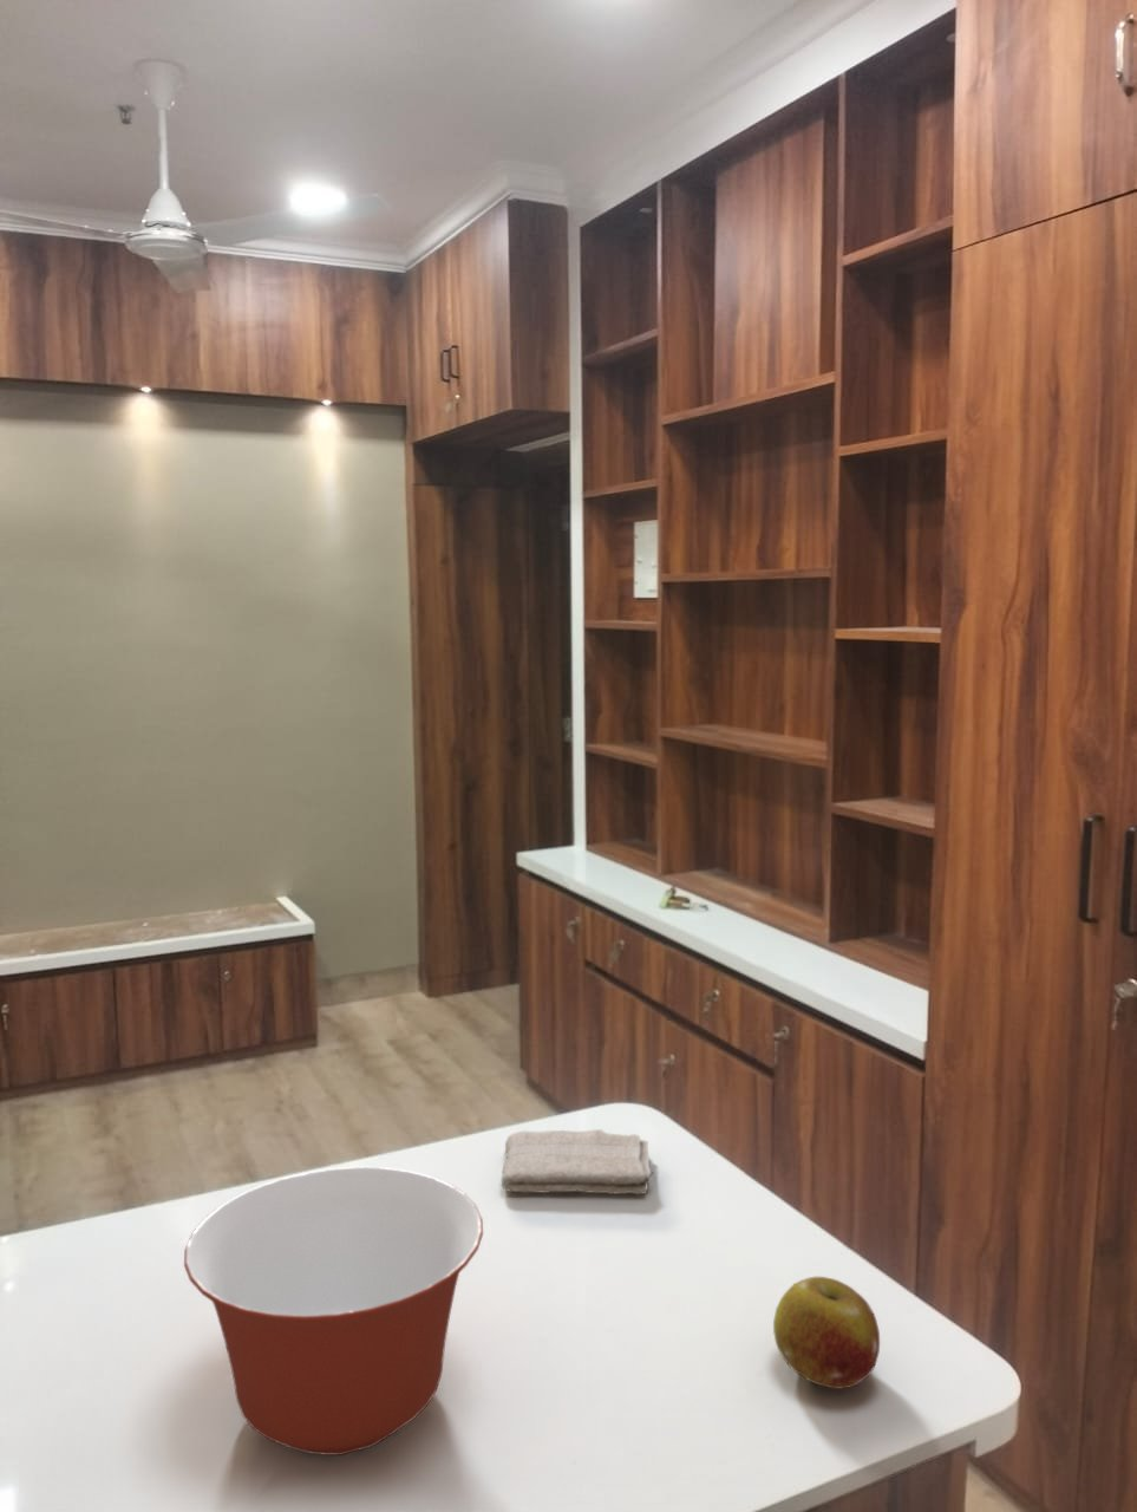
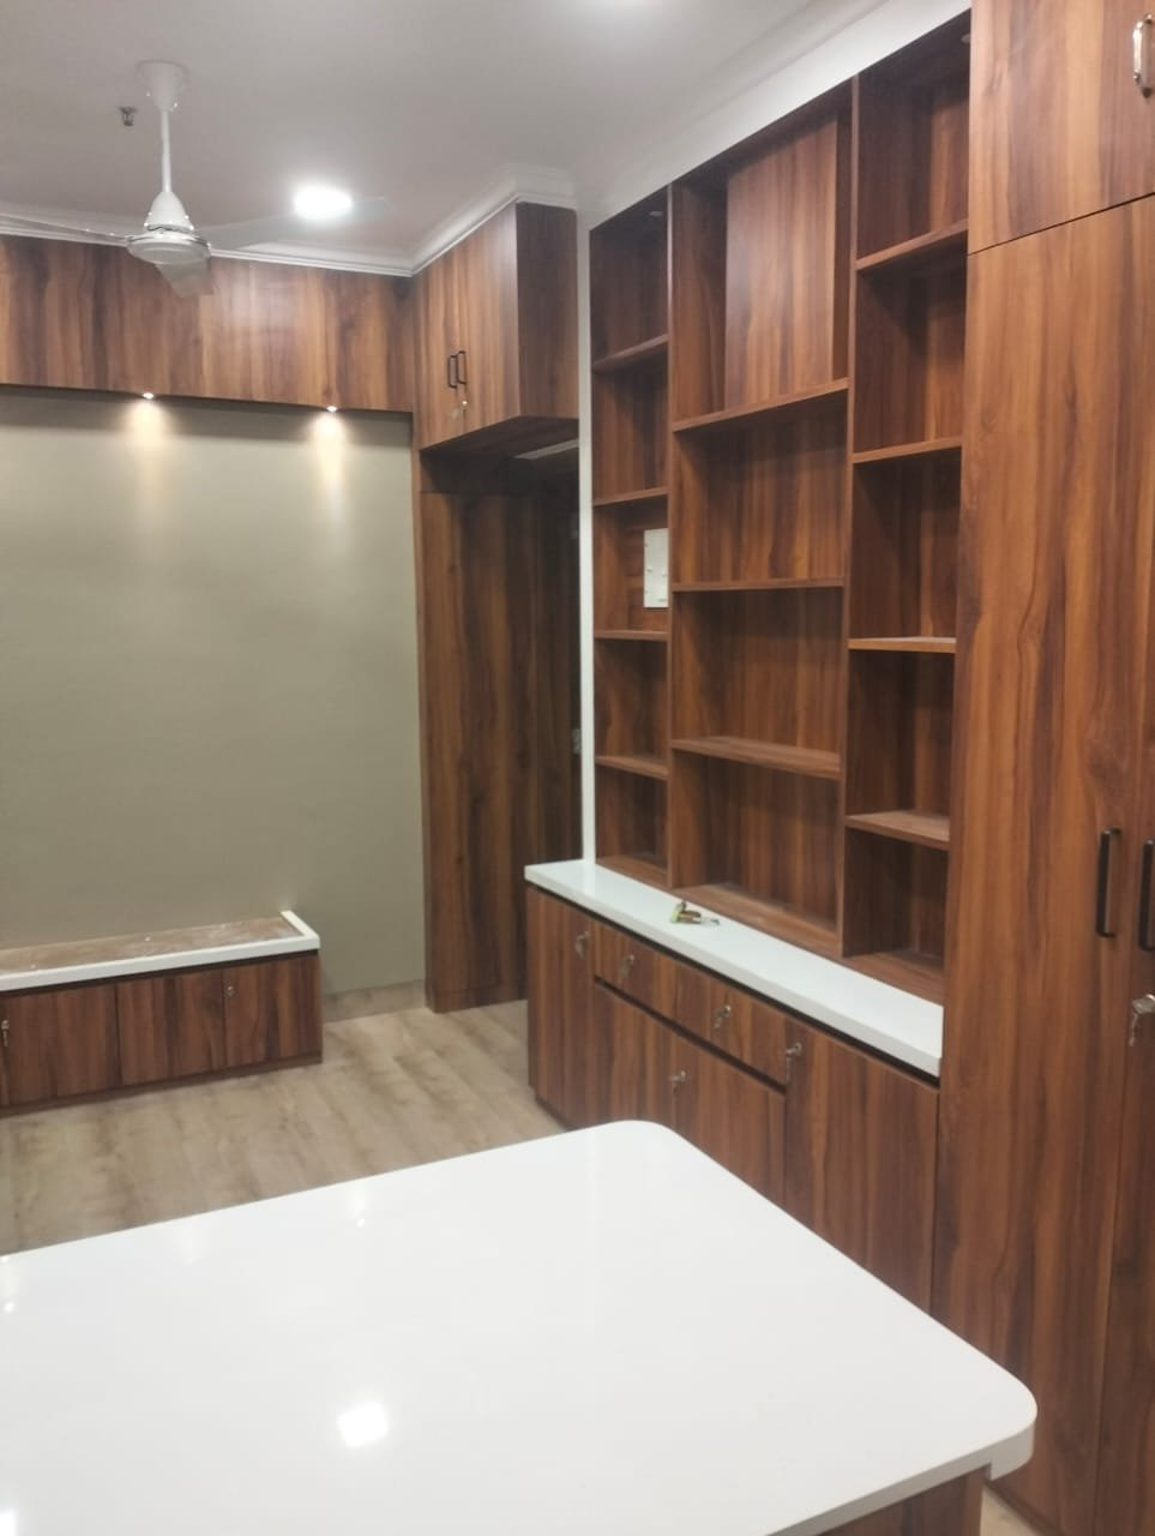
- washcloth (576, 1160)
- fruit (826, 1332)
- mixing bowl (339, 1319)
